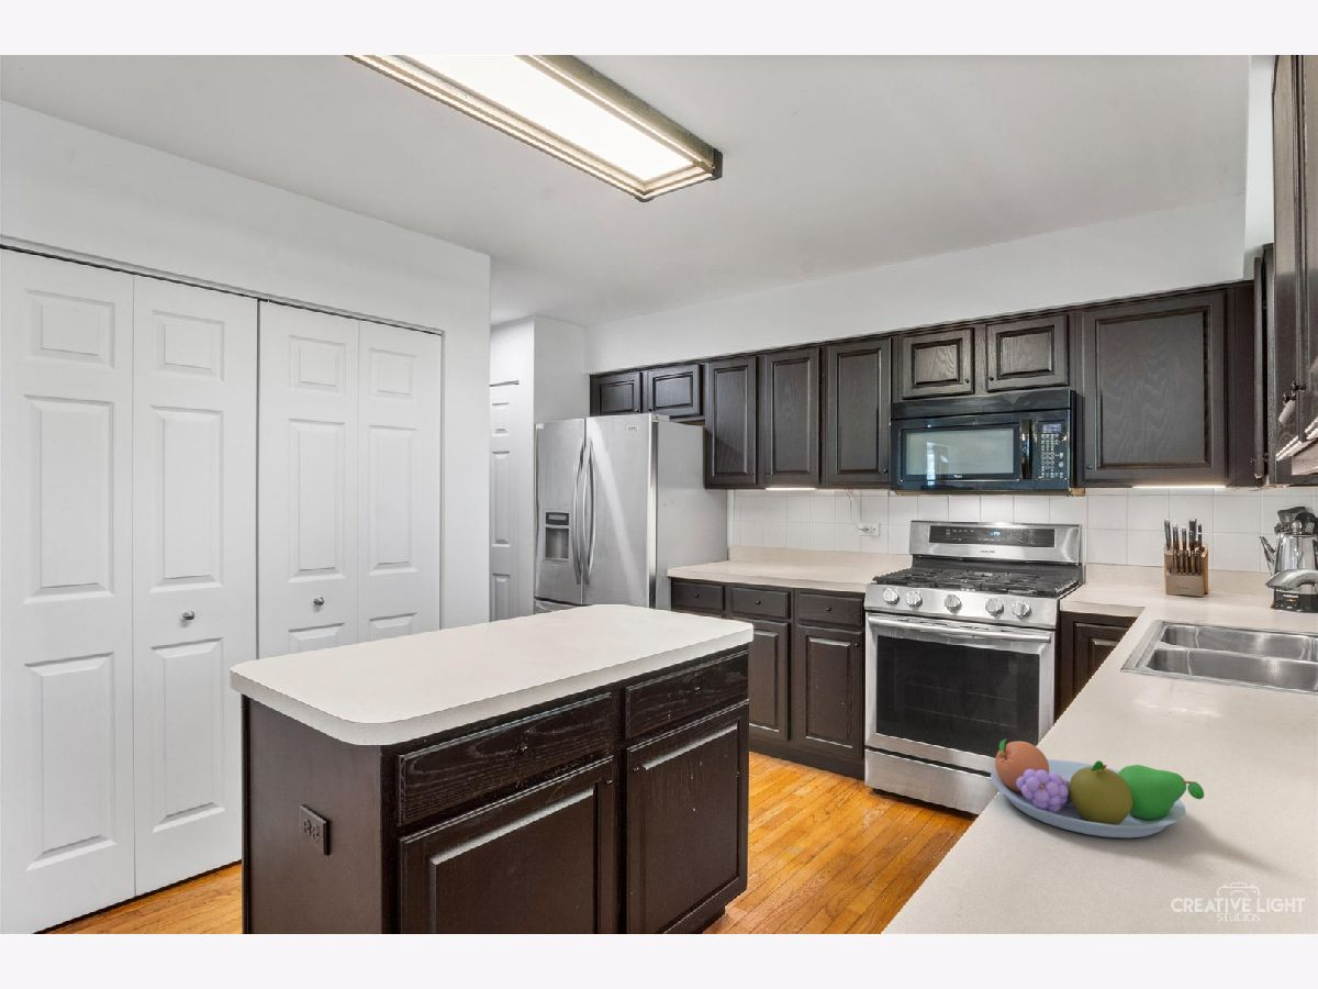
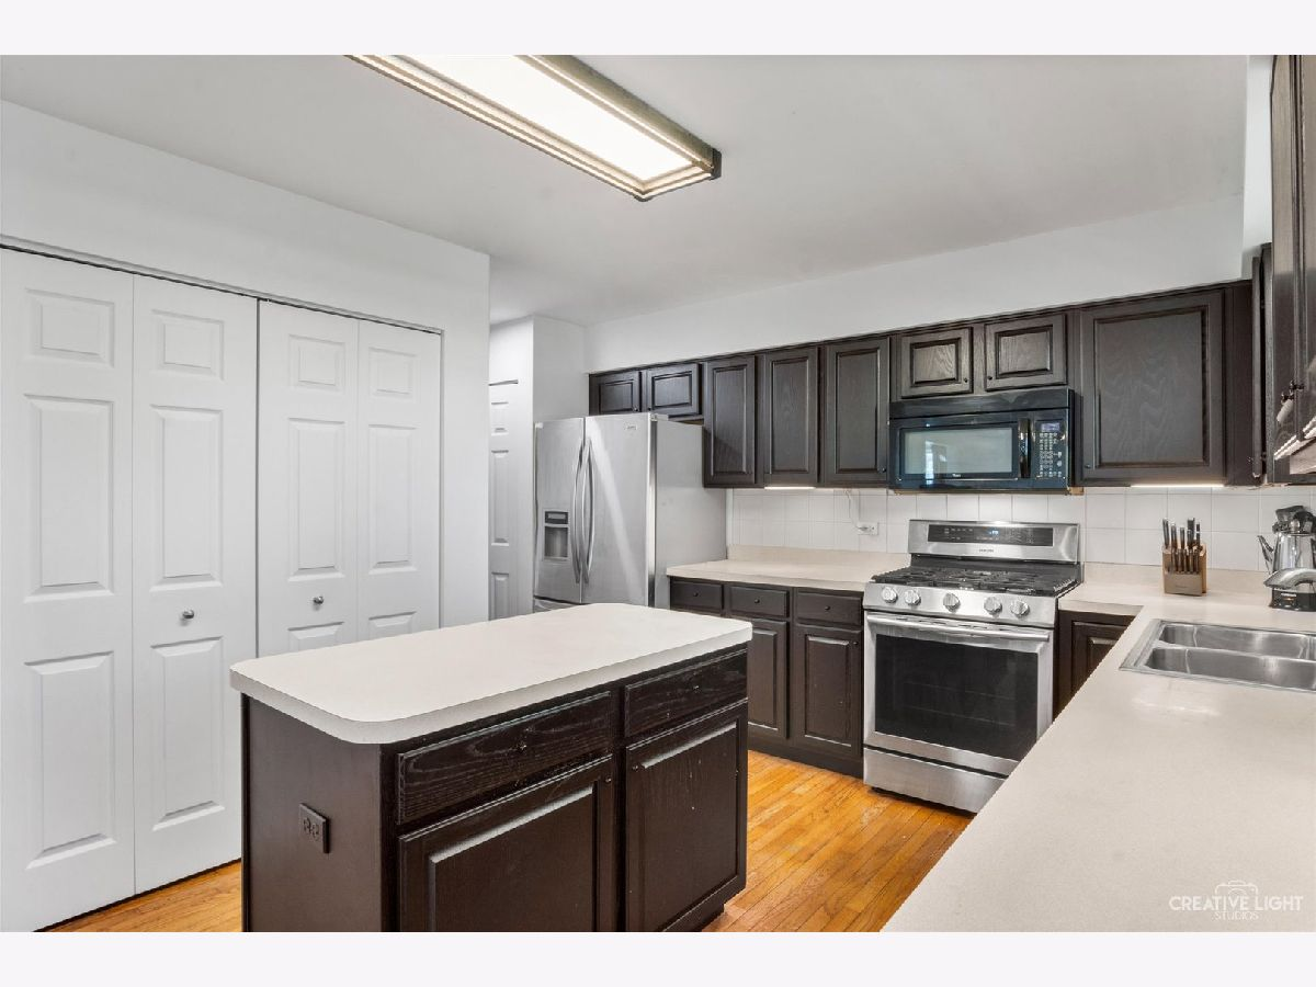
- fruit bowl (1088, 776)
